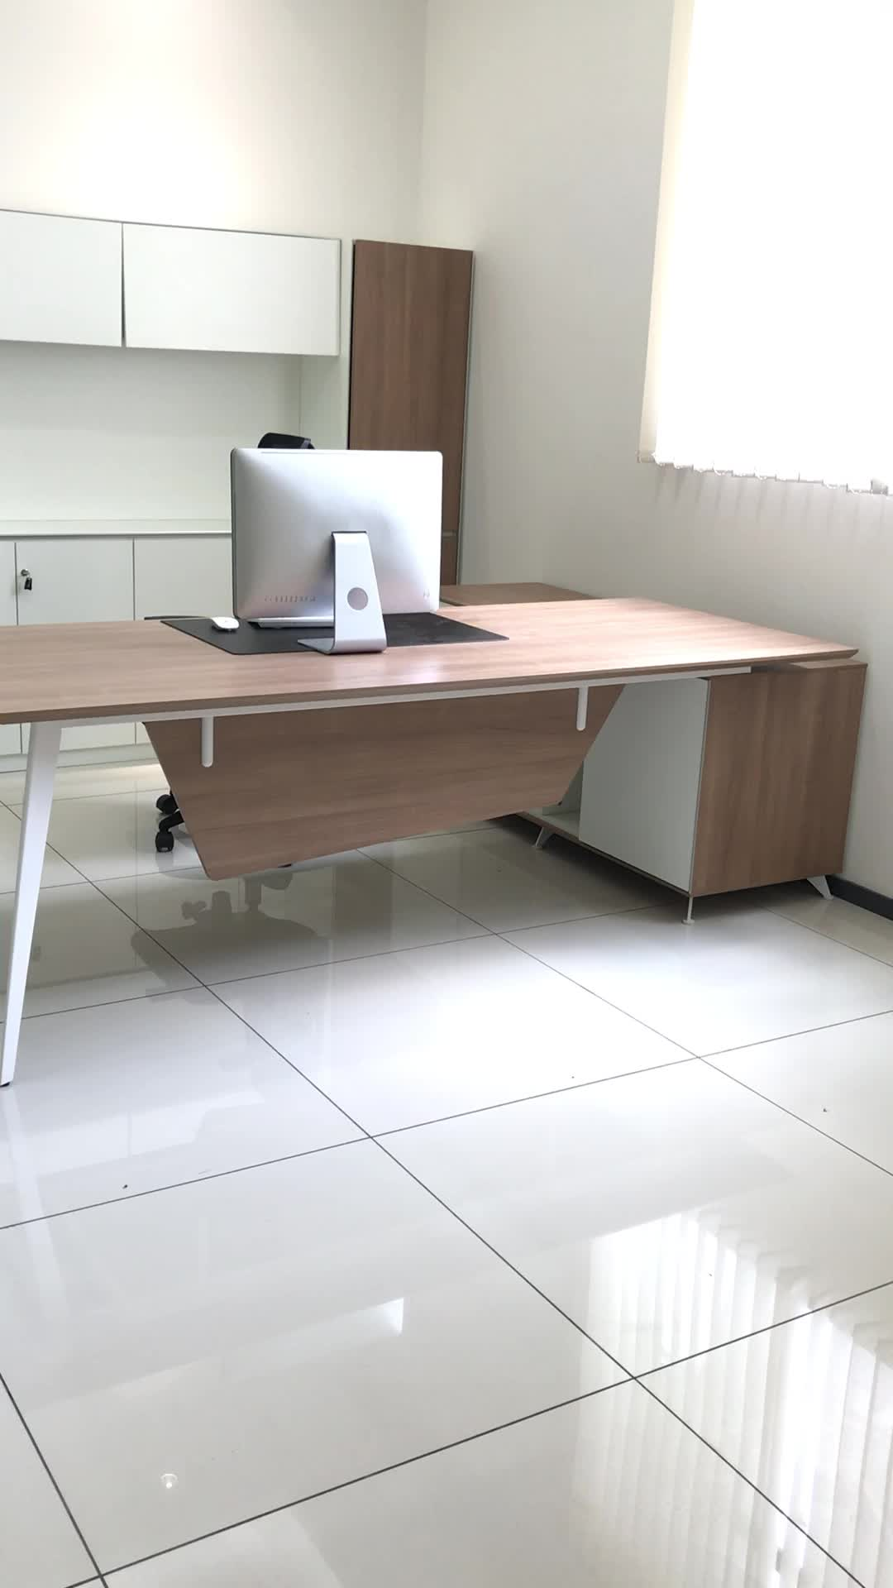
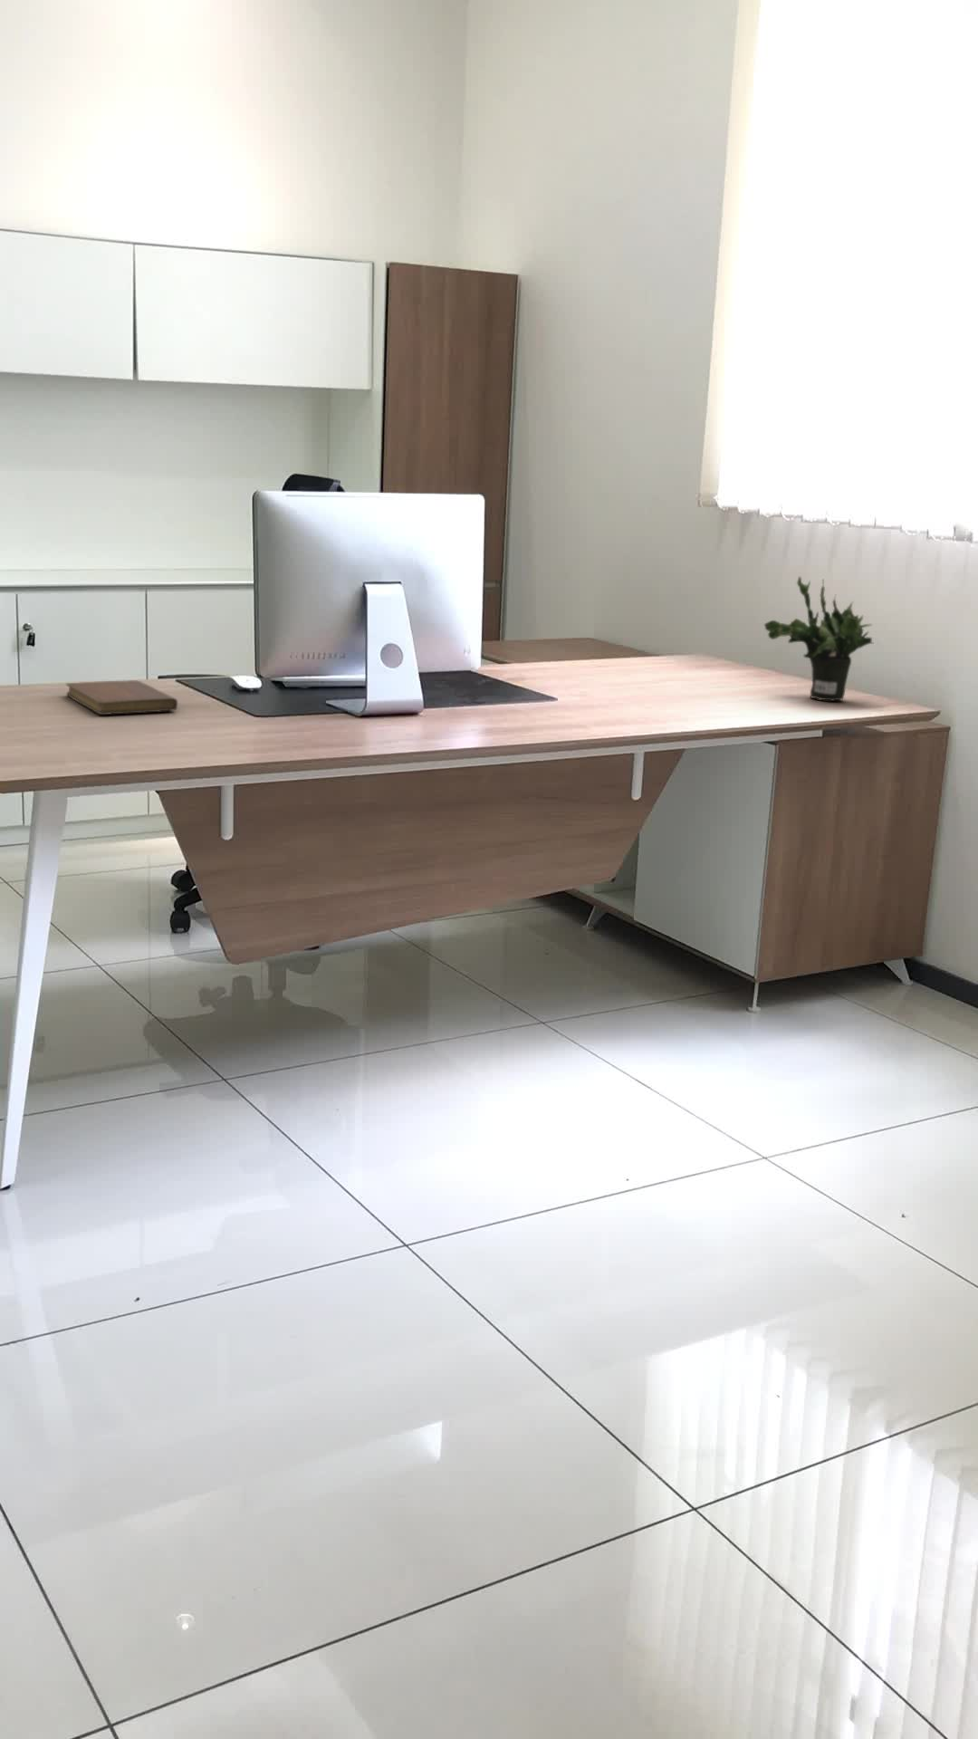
+ notebook (121, 695)
+ potted plant (813, 639)
